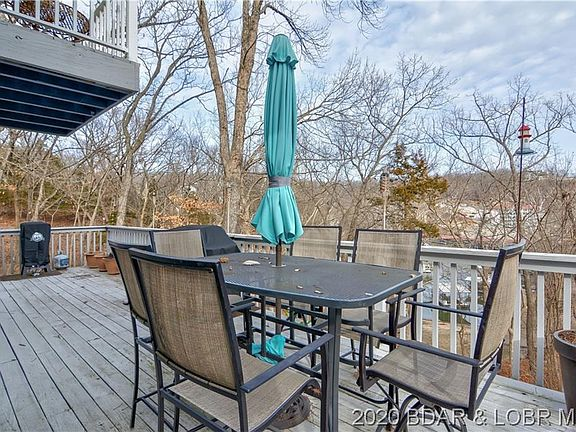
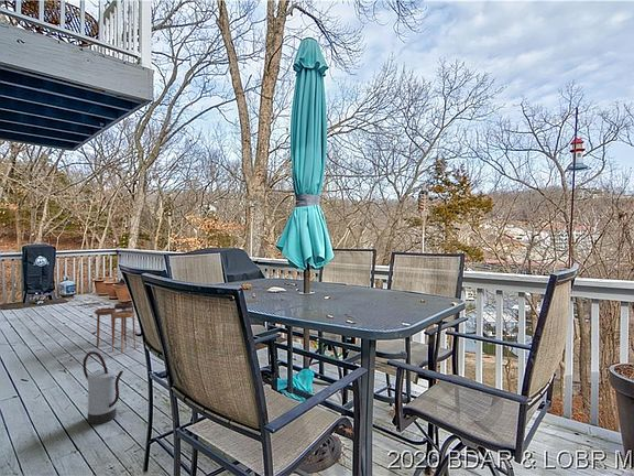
+ watering can (102, 386)
+ side table (113, 326)
